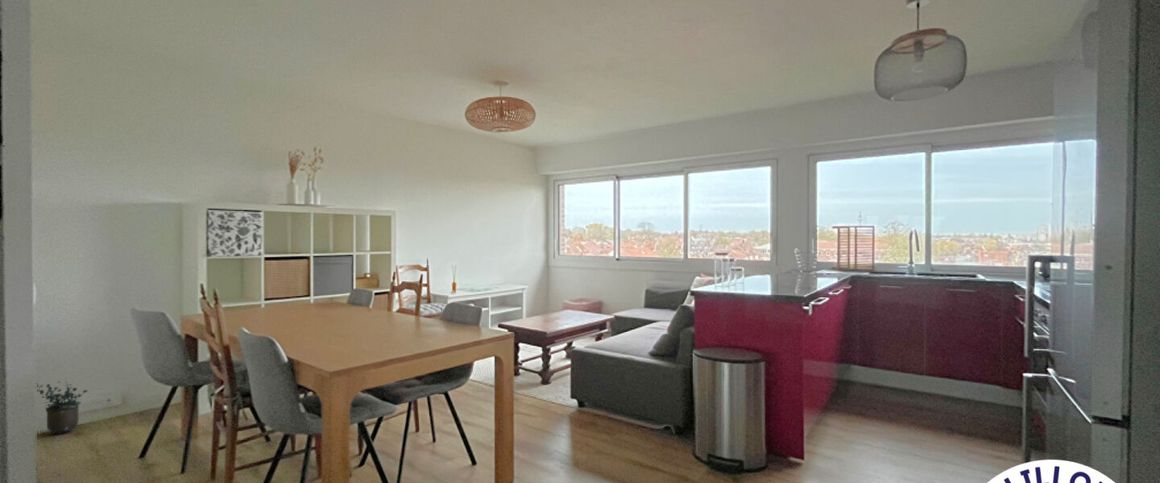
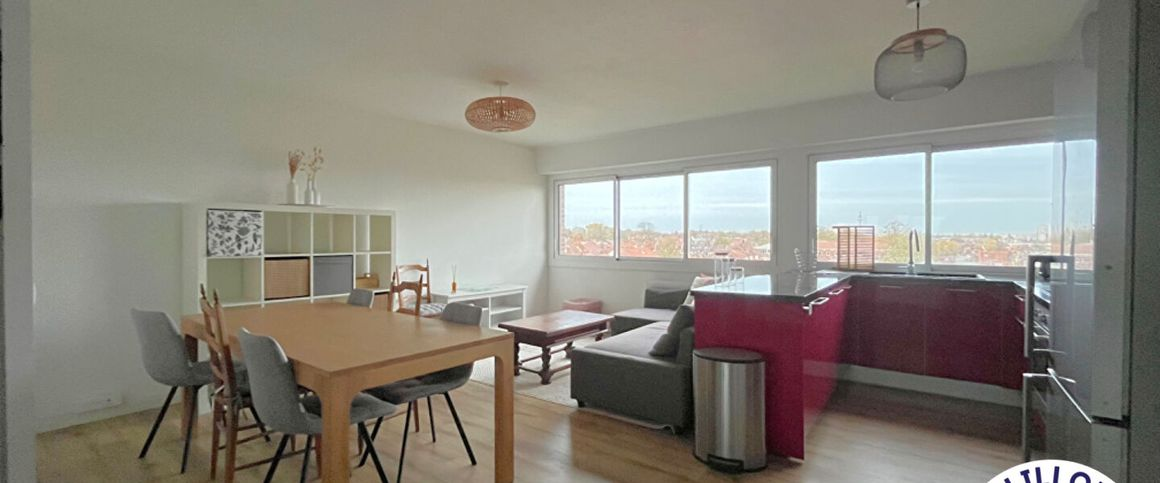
- potted plant (59, 403)
